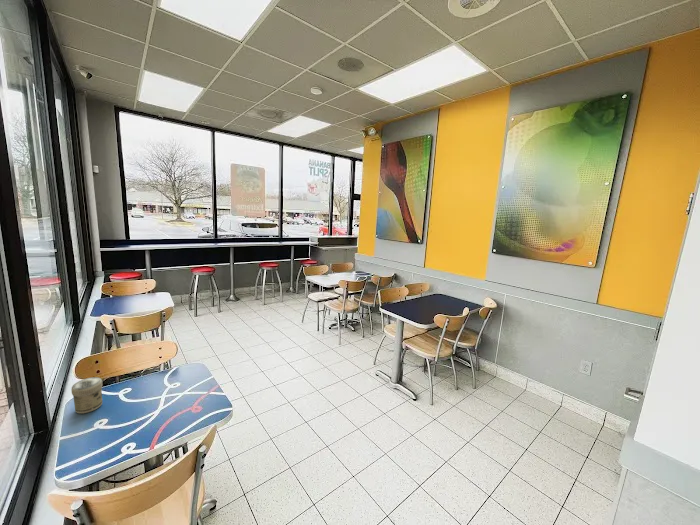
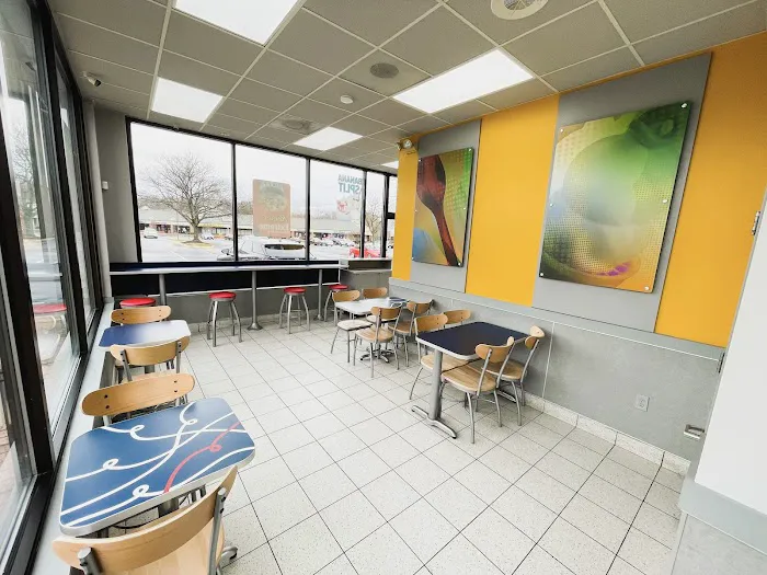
- jar (88, 395)
